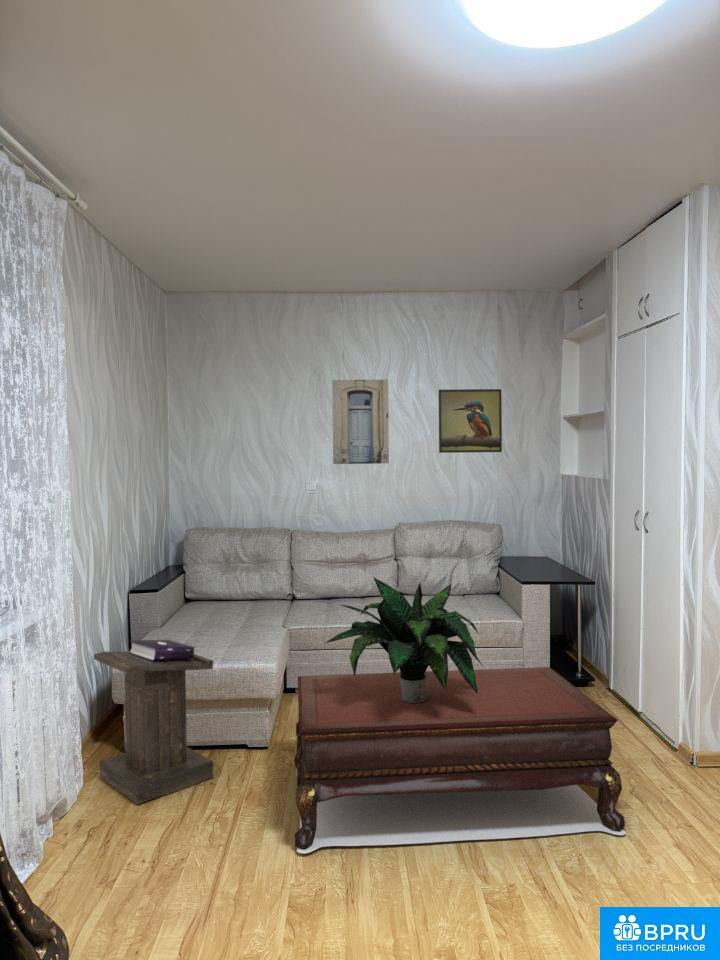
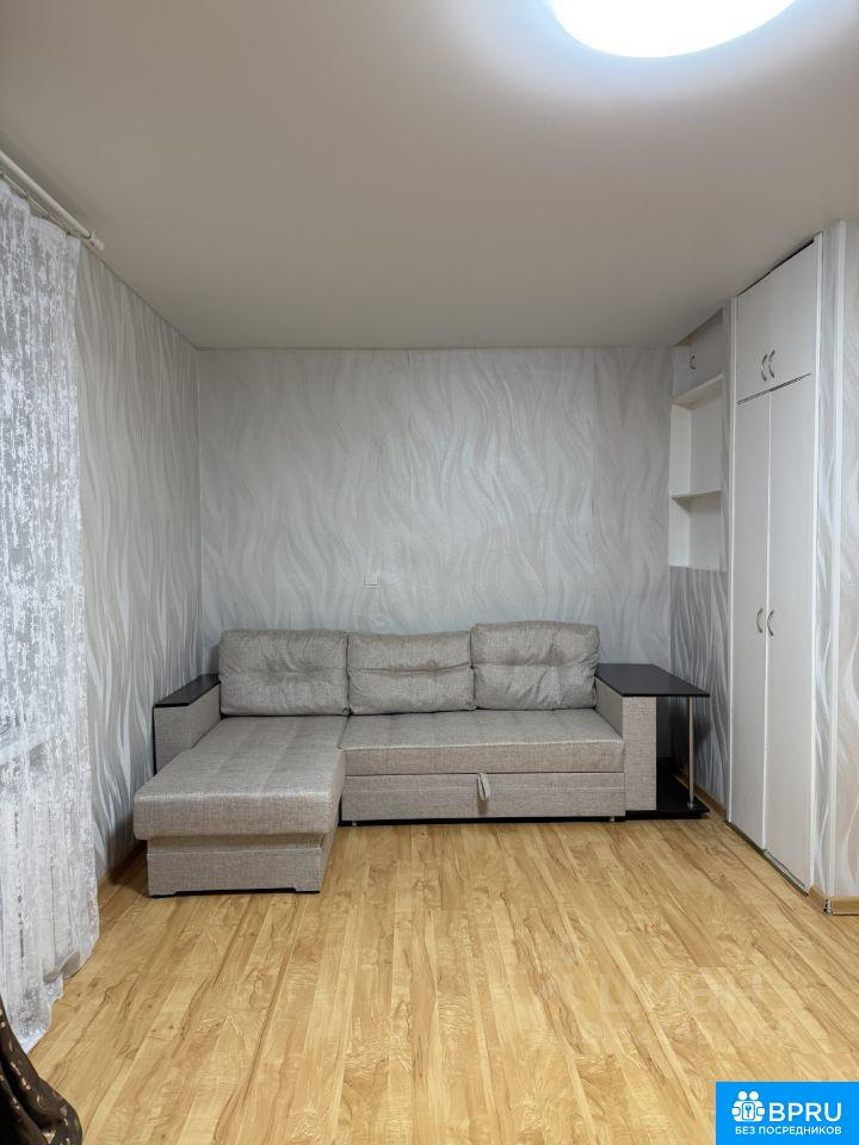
- potted plant (407, 637)
- coffee table (447, 745)
- wall art (360, 421)
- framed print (470, 420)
- lectern (154, 710)
